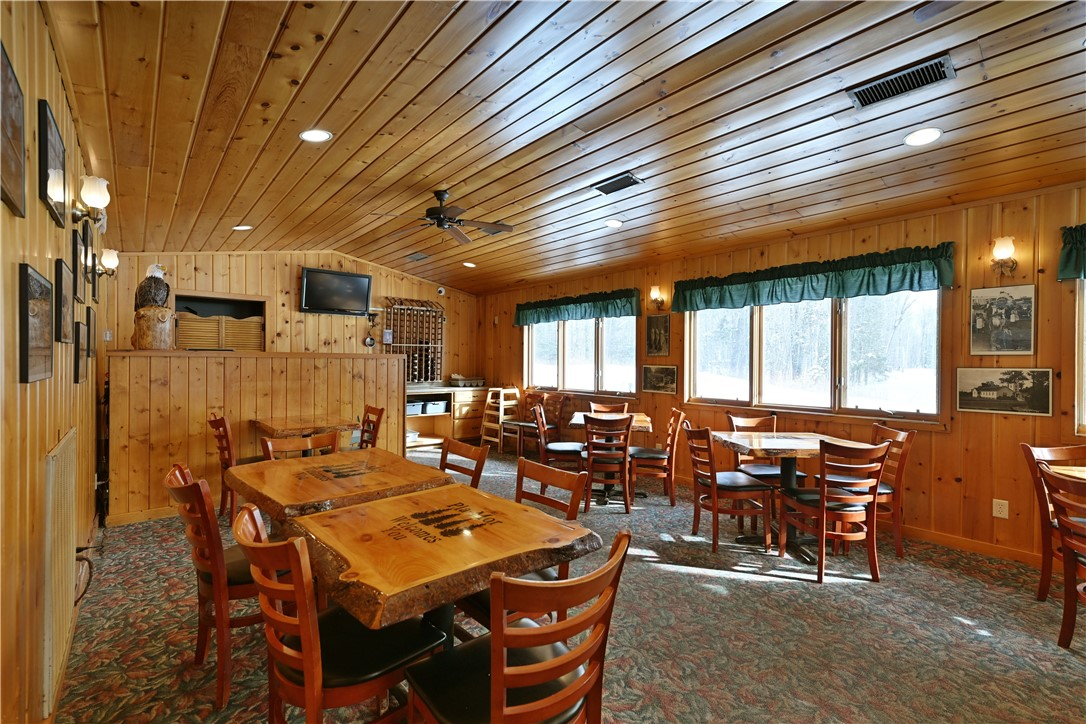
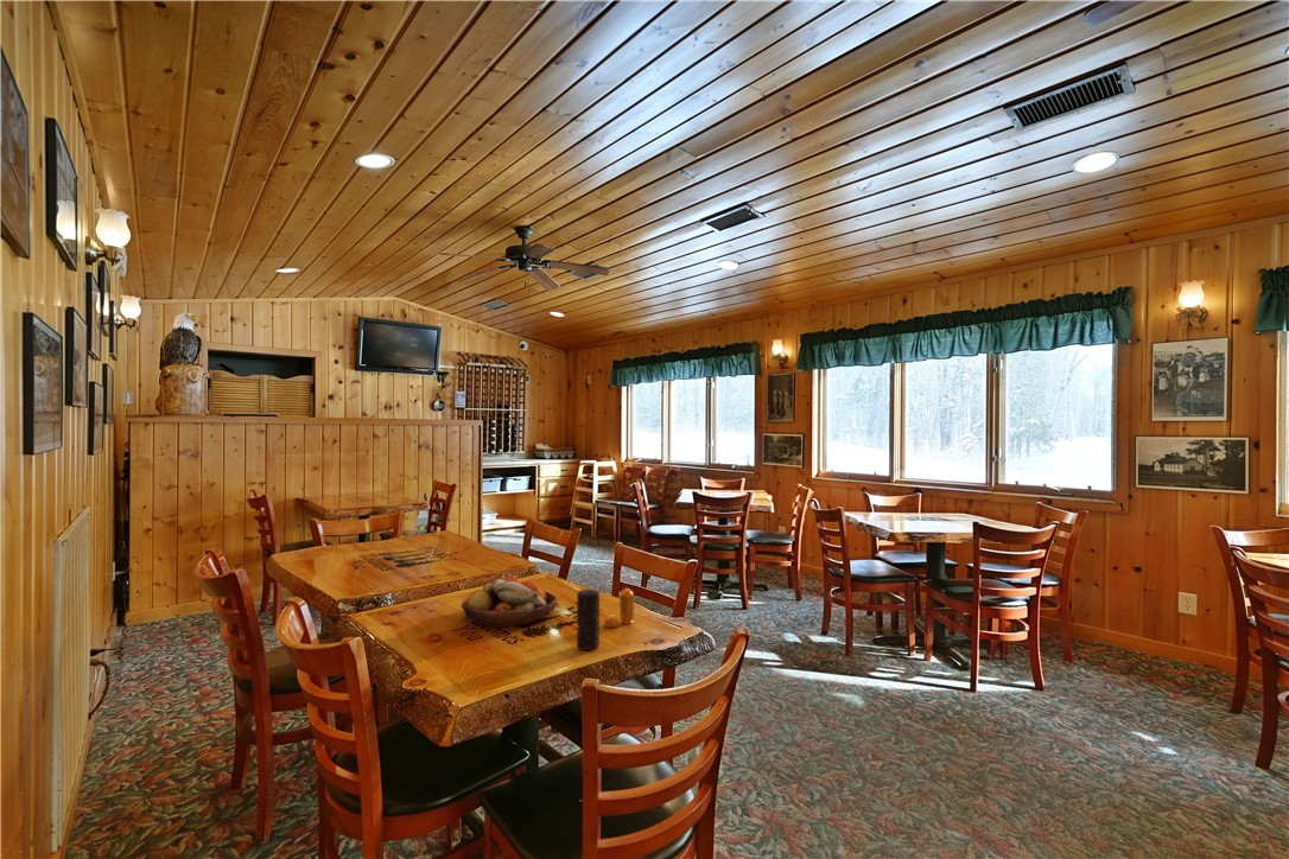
+ pepper shaker (620, 606)
+ candle (588, 618)
+ fruit bowl (510, 596)
